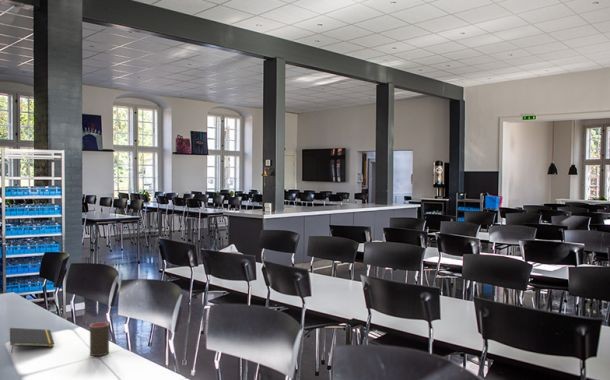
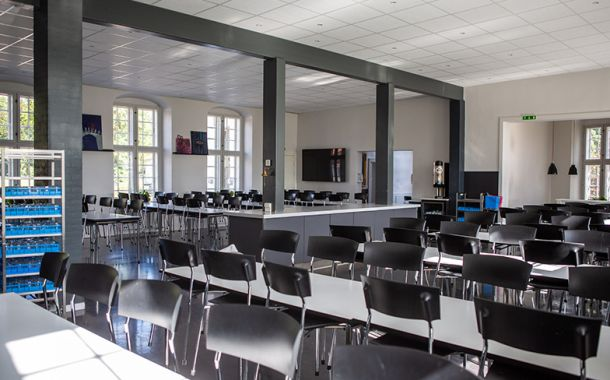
- notepad (31, 337)
- cup (99, 338)
